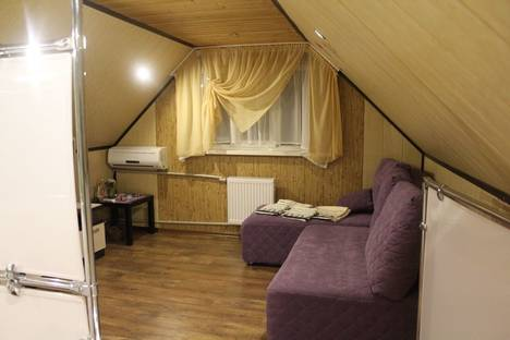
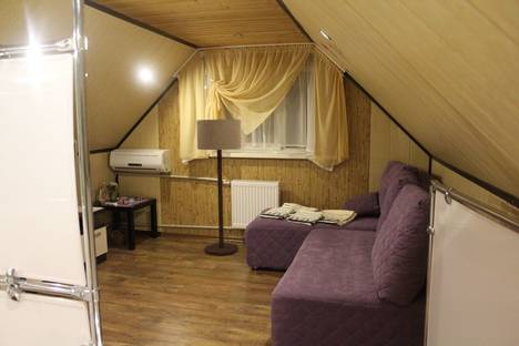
+ floor lamp (220, 185)
